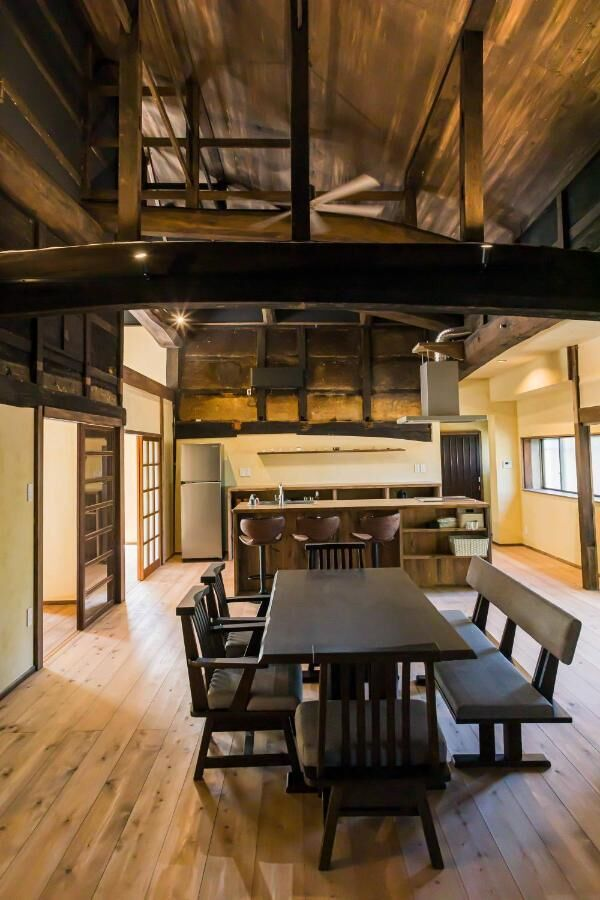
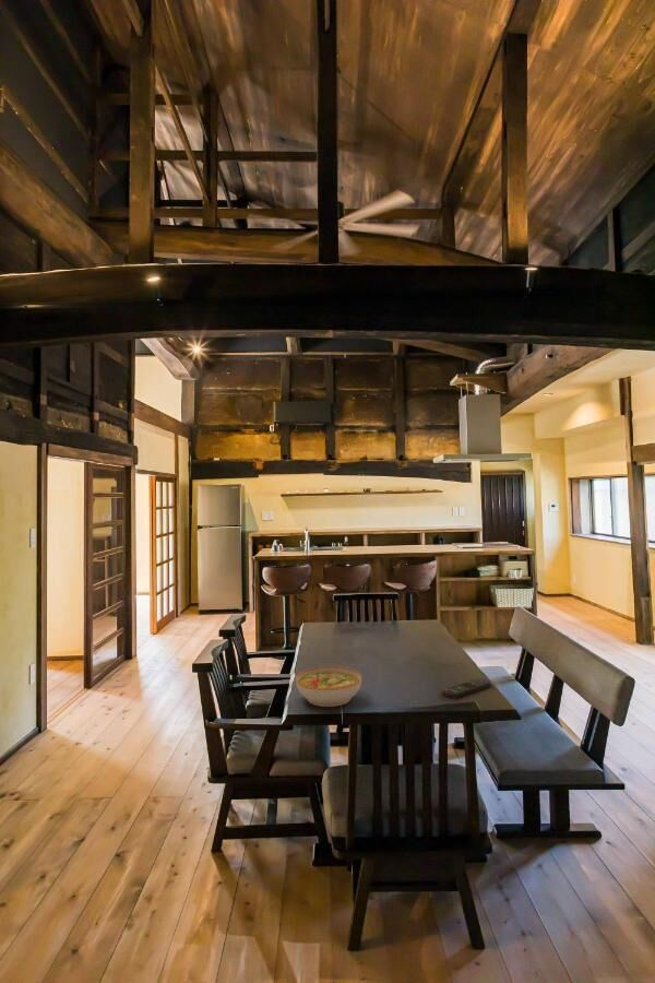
+ remote control (466, 687)
+ bowl (329, 687)
